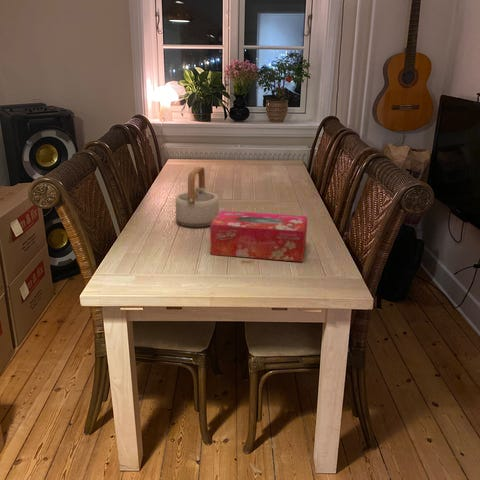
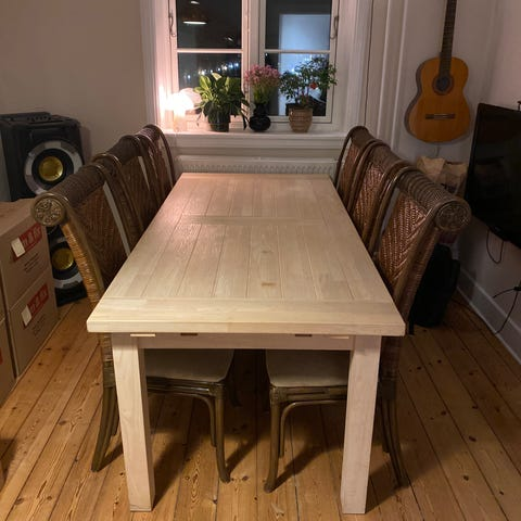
- teapot (197, 195)
- tissue box (259, 234)
